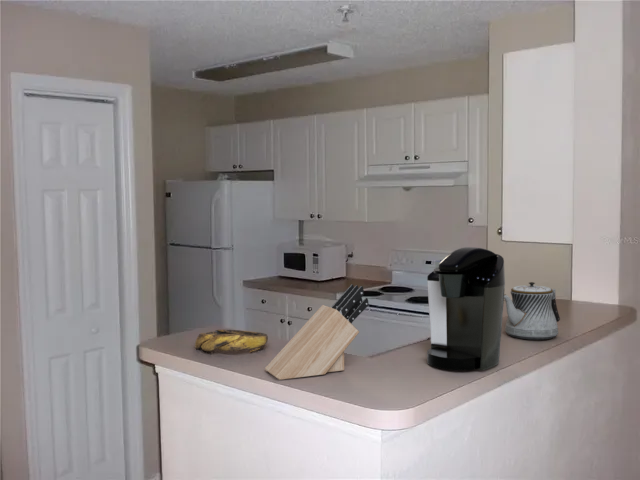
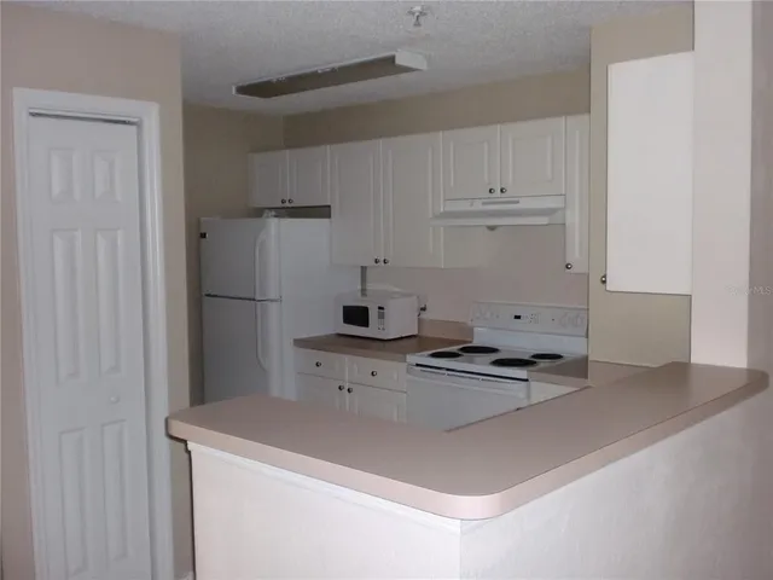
- knife block (319, 328)
- teapot (530, 309)
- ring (231, 338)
- coffee maker (450, 302)
